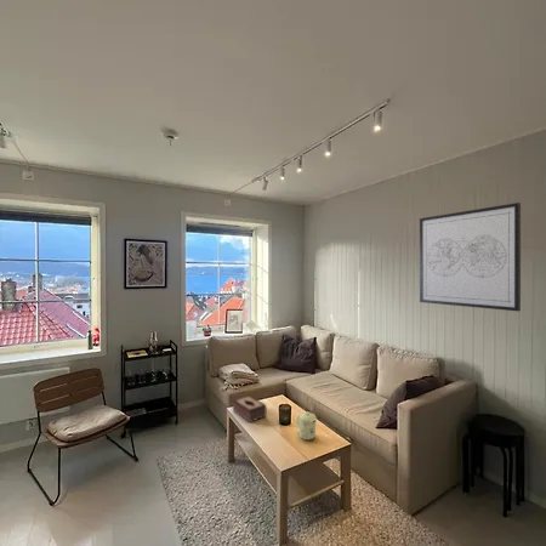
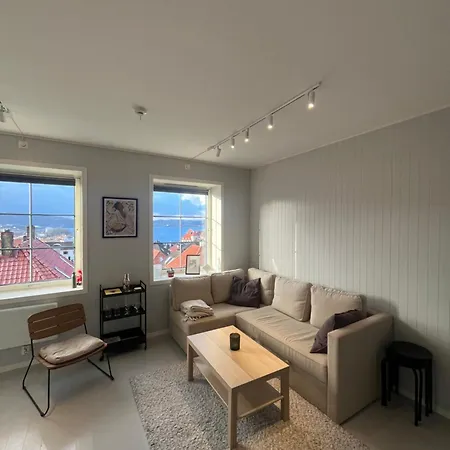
- mug (306, 423)
- tissue box (249, 408)
- wall art (463, 258)
